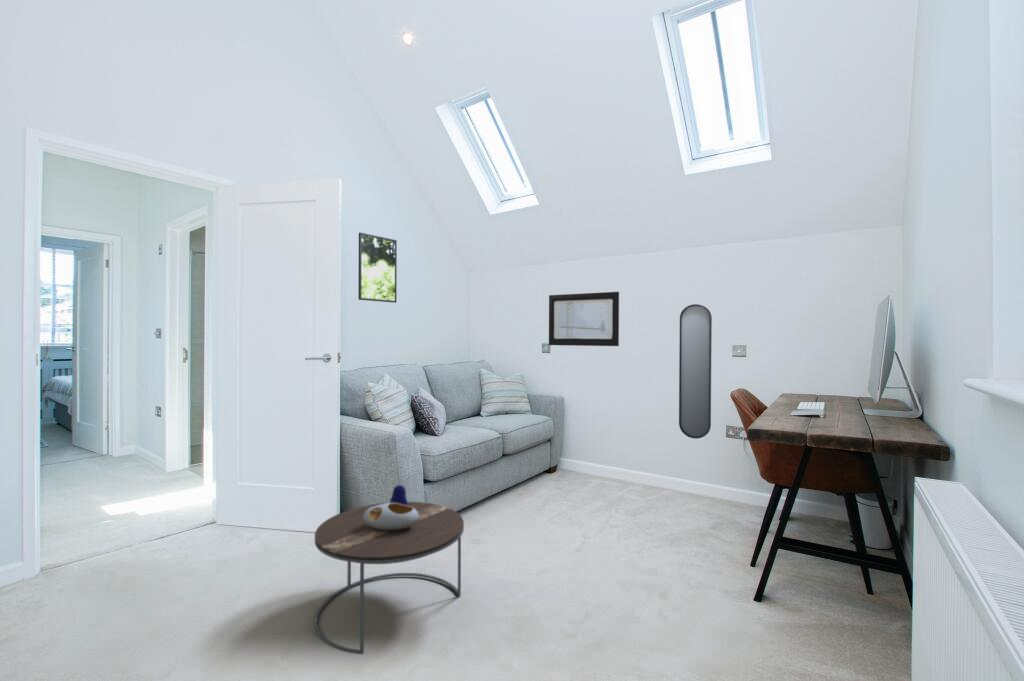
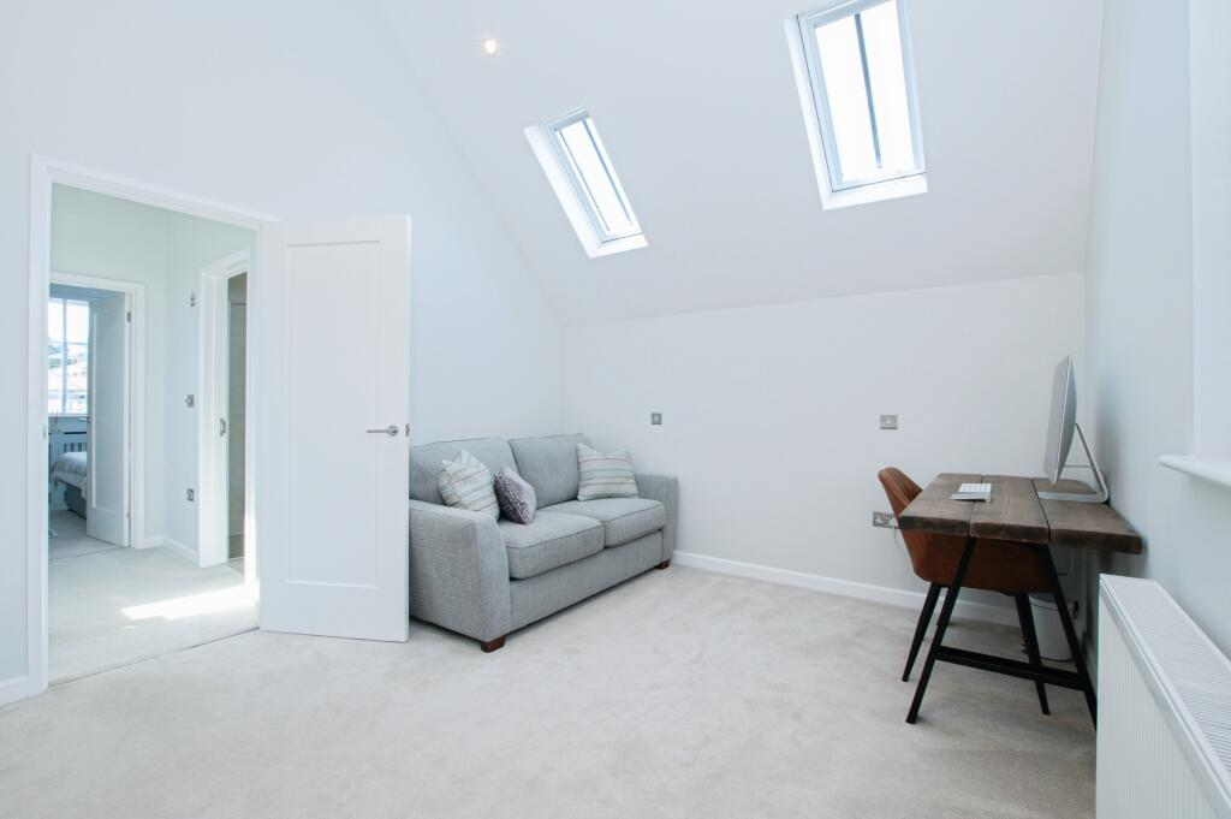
- side table (391, 550)
- wall art (582, 319)
- home mirror (695, 371)
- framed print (378, 268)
